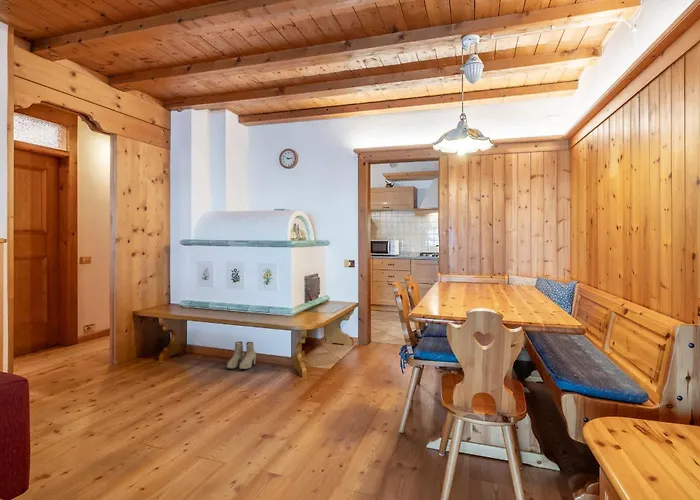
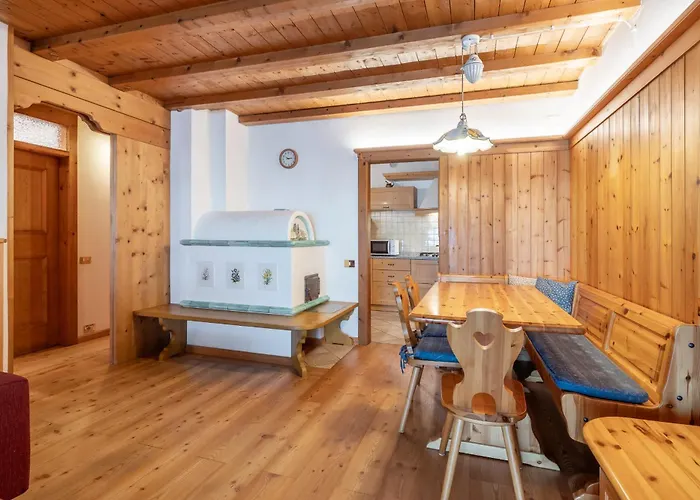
- boots (242, 354)
